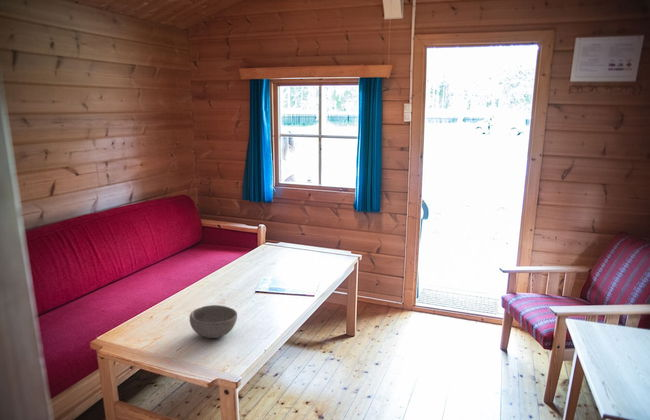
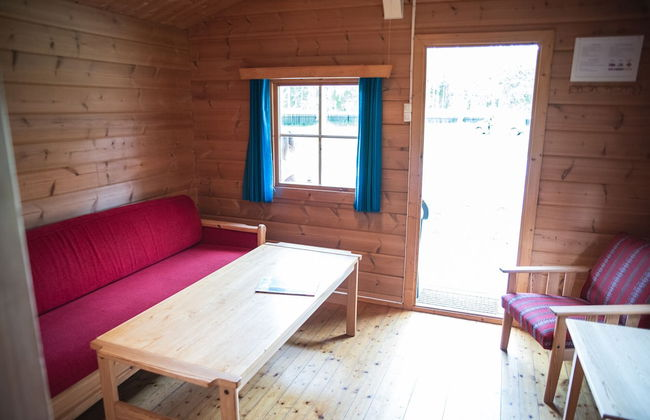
- bowl (214, 323)
